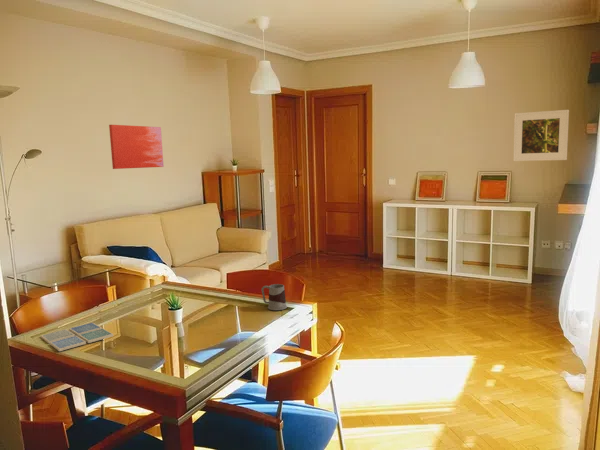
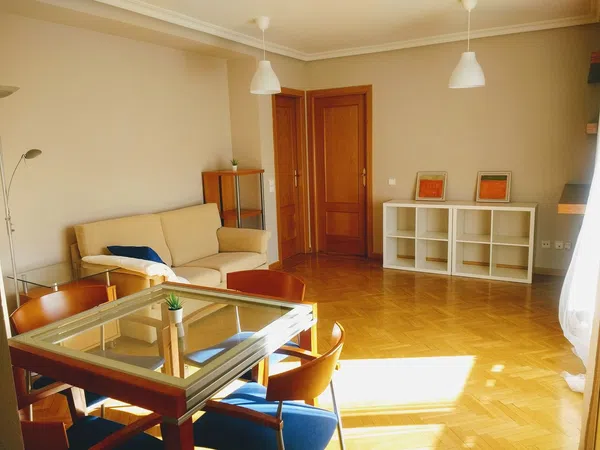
- drink coaster (77, 335)
- mug (274, 296)
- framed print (540, 136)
- wall art (137, 147)
